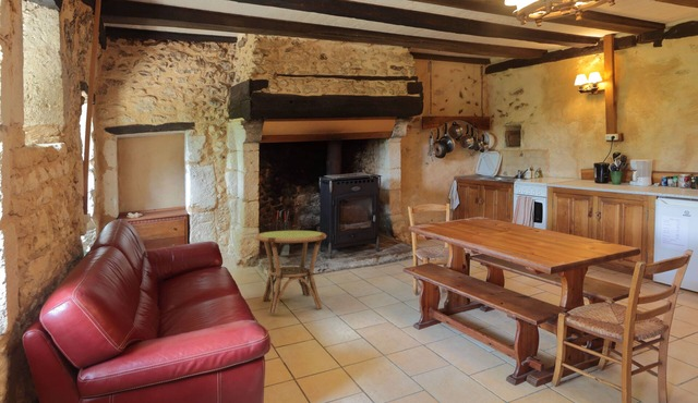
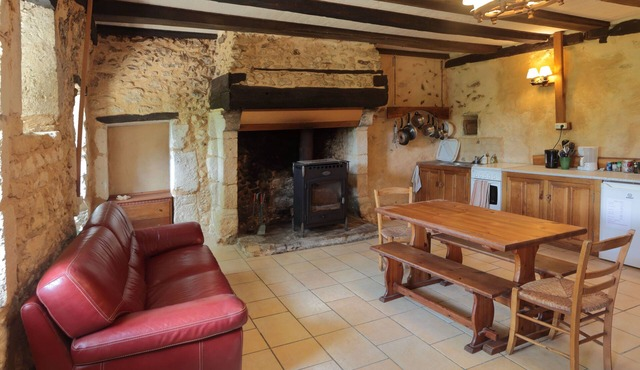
- side table (291, 269)
